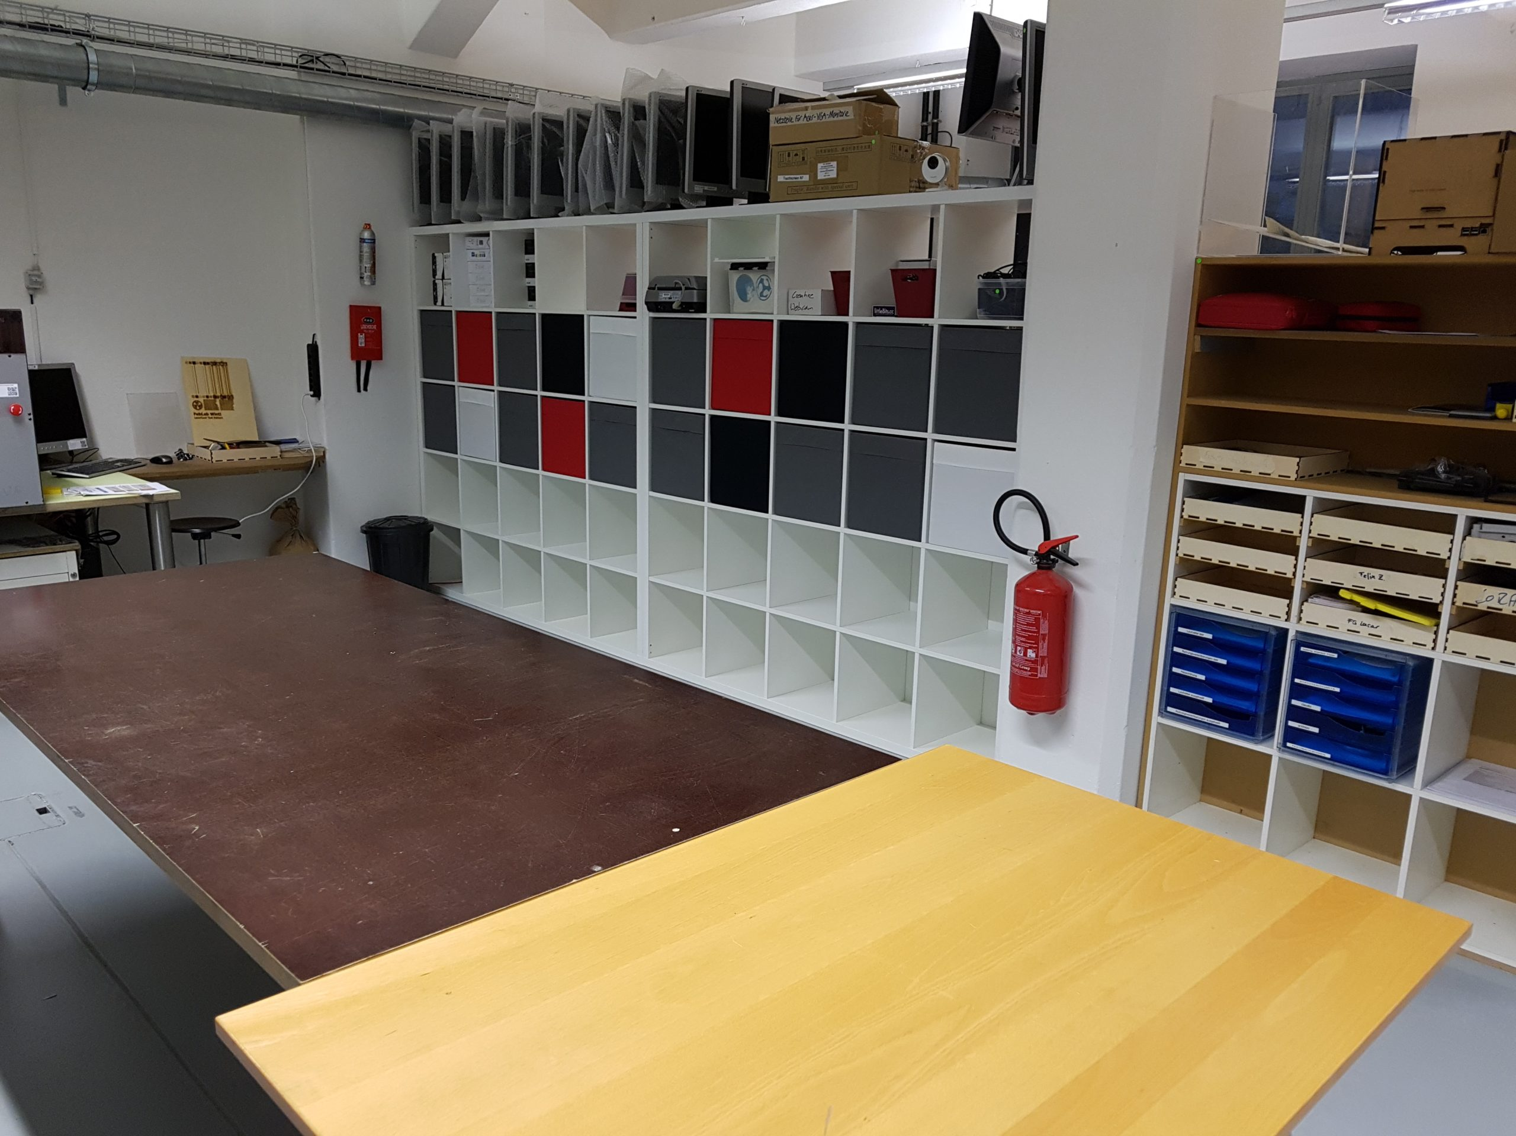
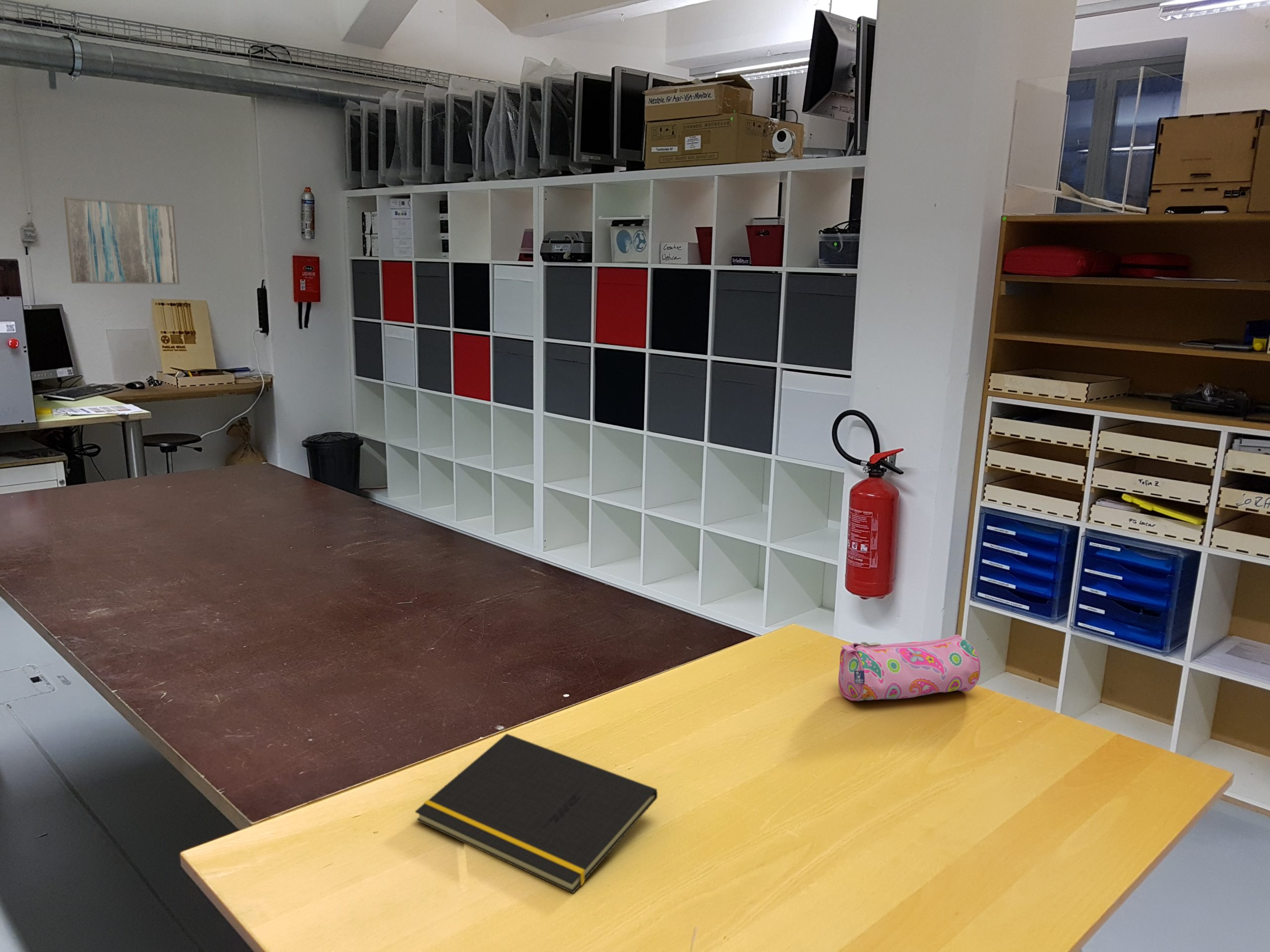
+ notepad (536, 804)
+ pencil case (906, 667)
+ wall art (124, 242)
